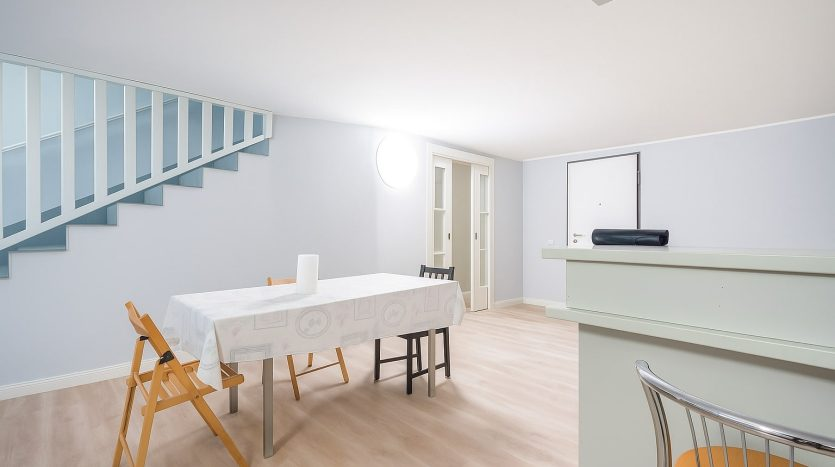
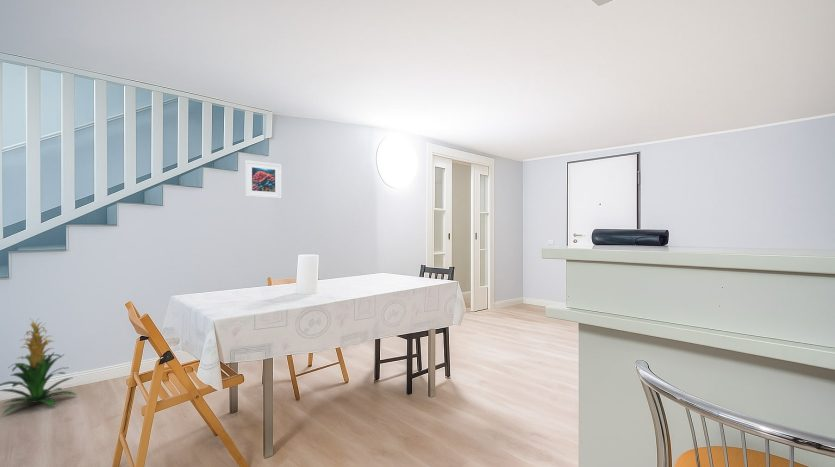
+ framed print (263, 179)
+ indoor plant (37, 359)
